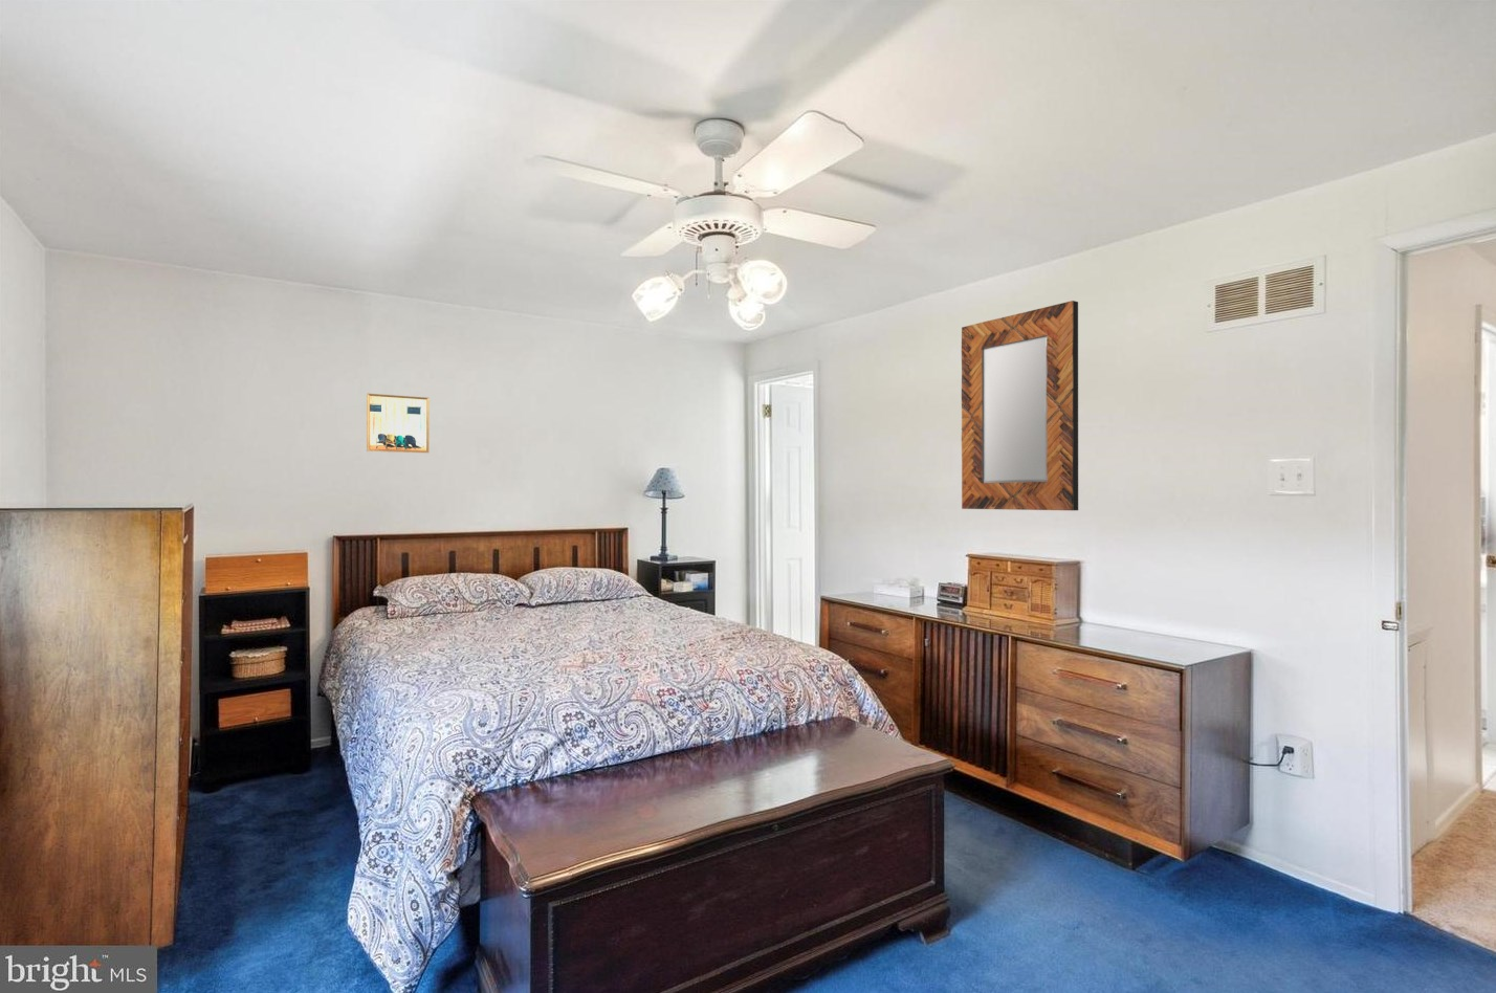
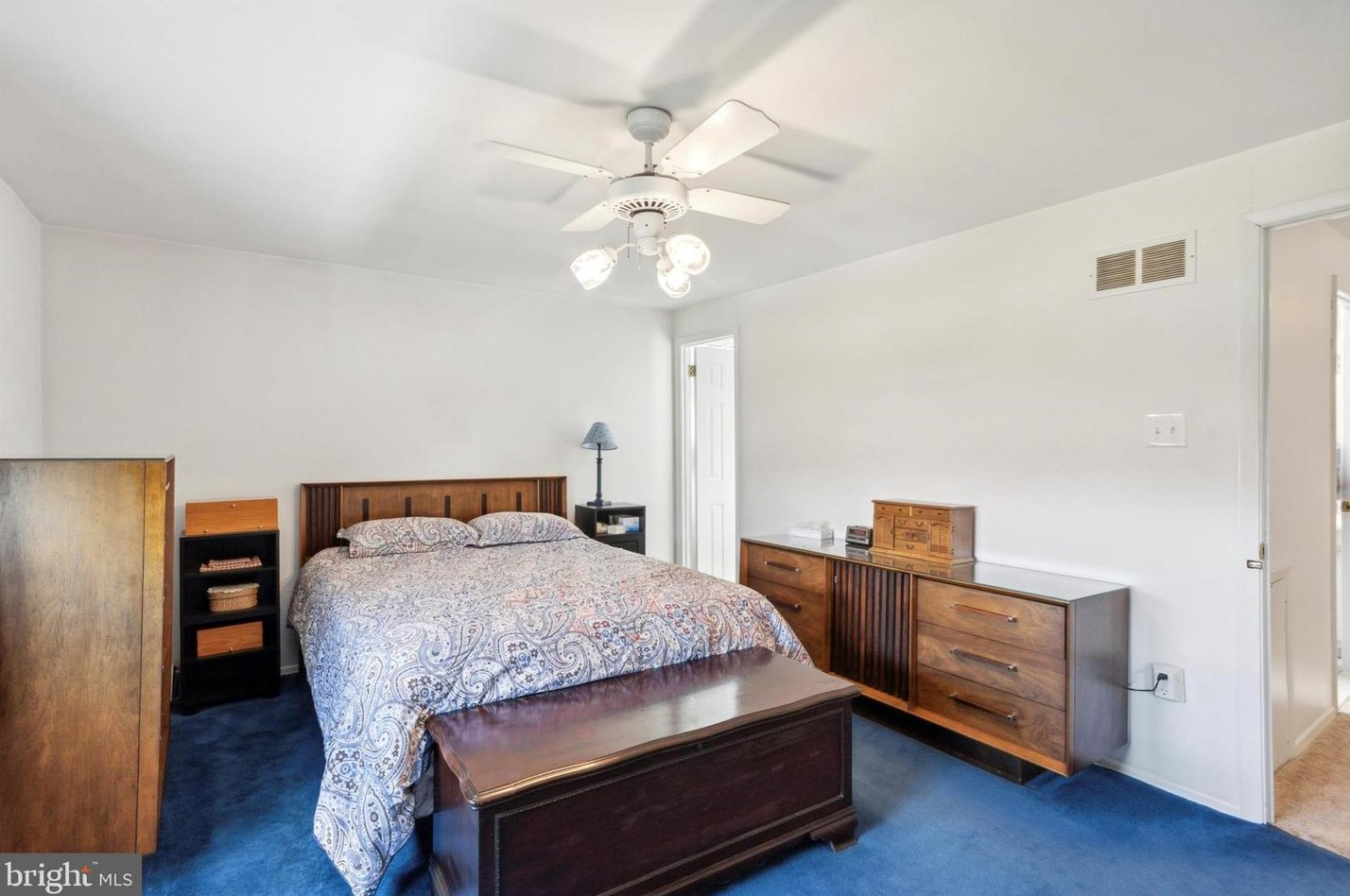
- home mirror (1015, 411)
- wall art (398, 423)
